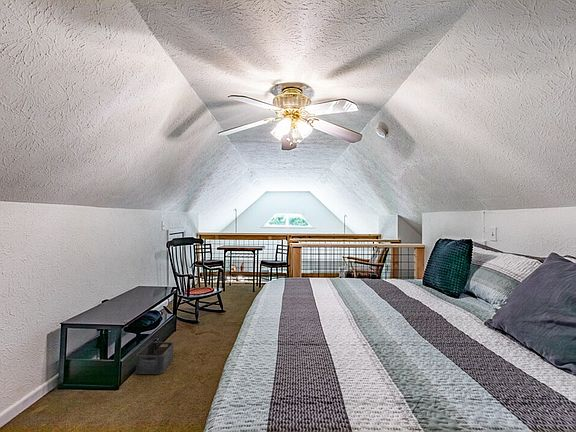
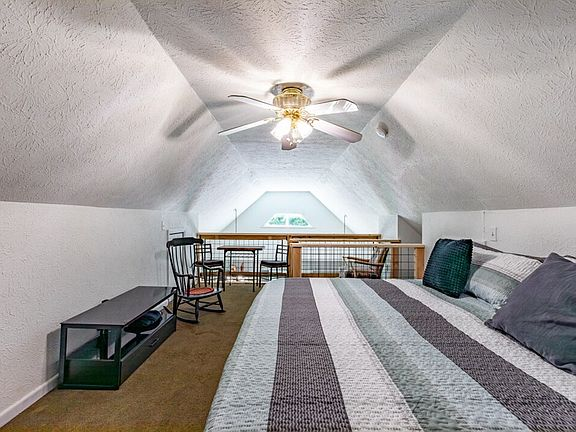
- storage bin (155, 357)
